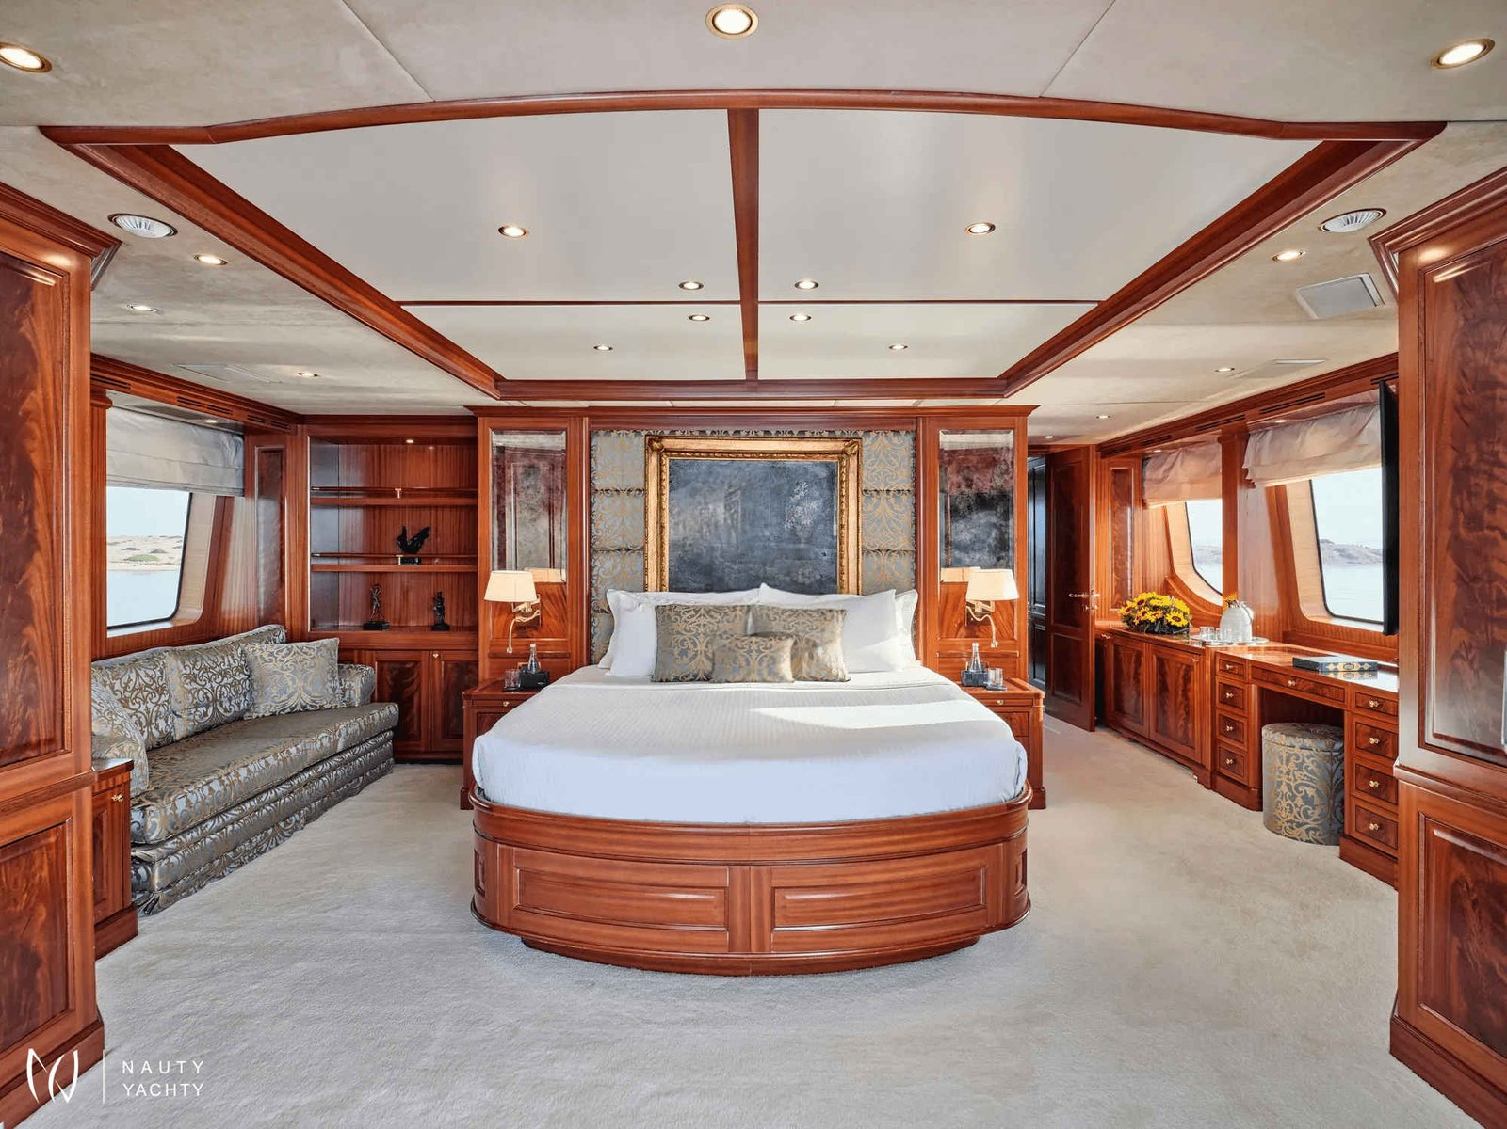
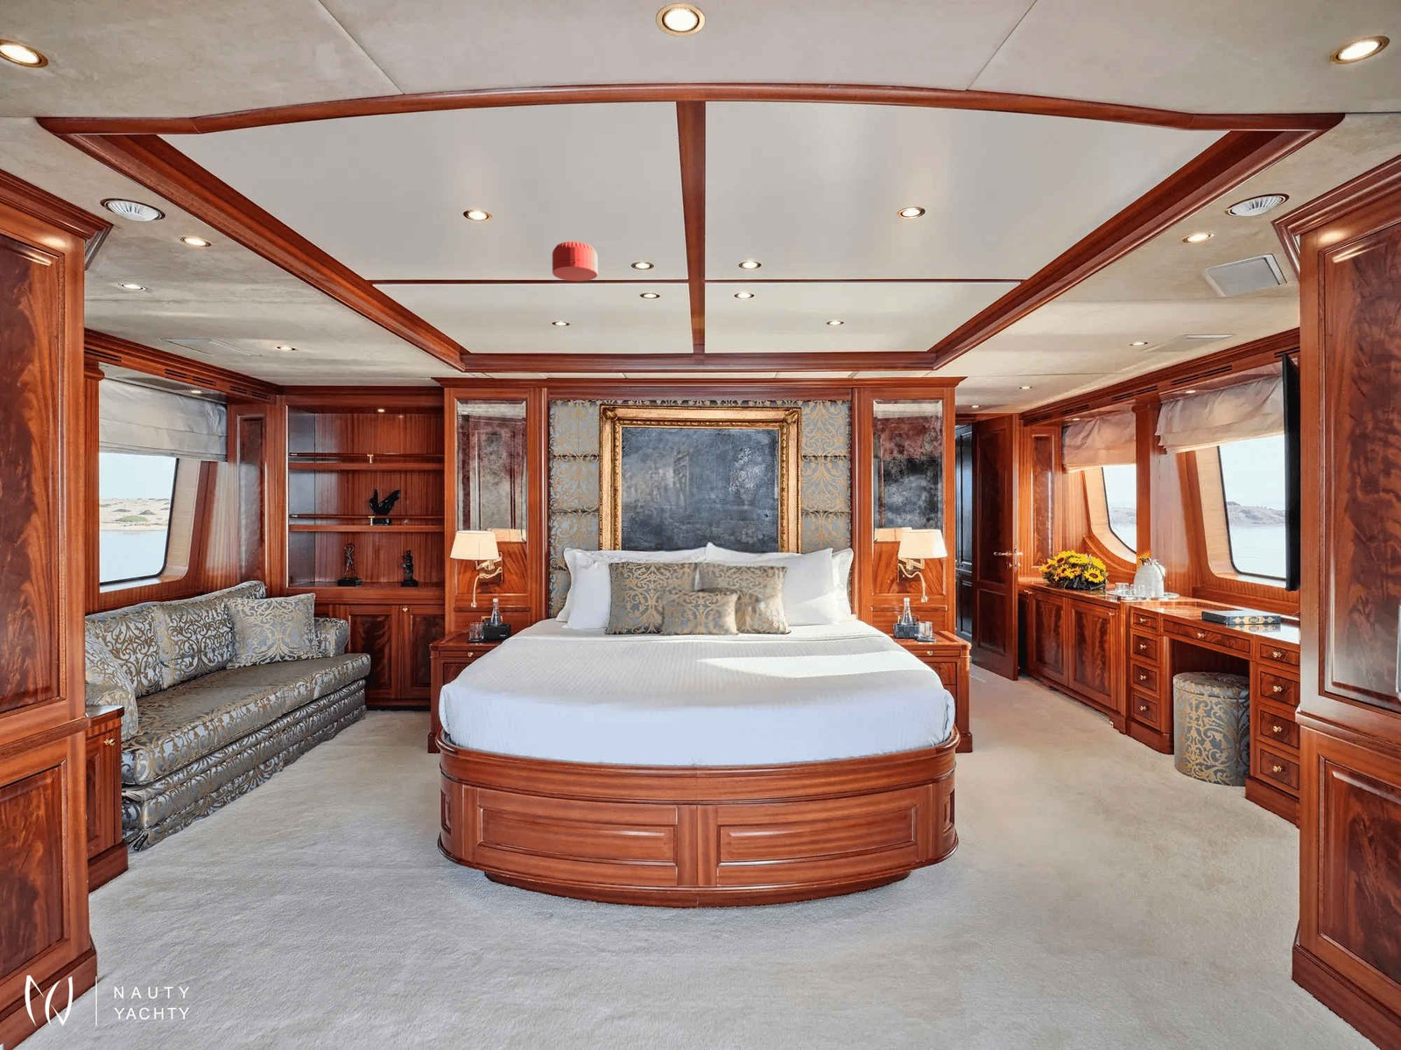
+ smoke detector (575, 260)
